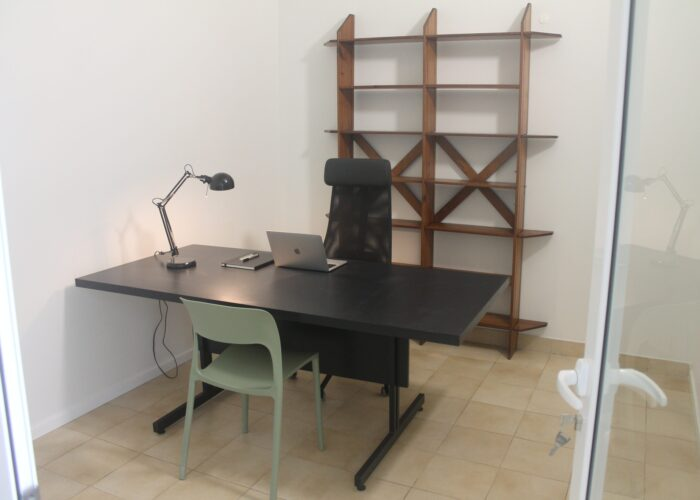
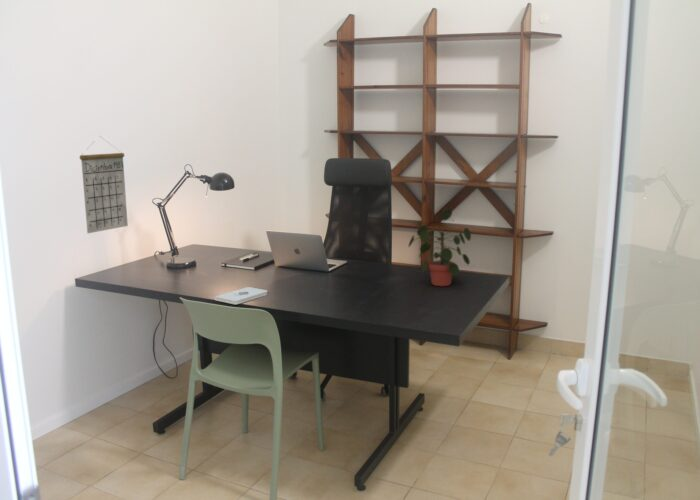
+ potted plant (440, 248)
+ notepad (242, 295)
+ calendar (104, 183)
